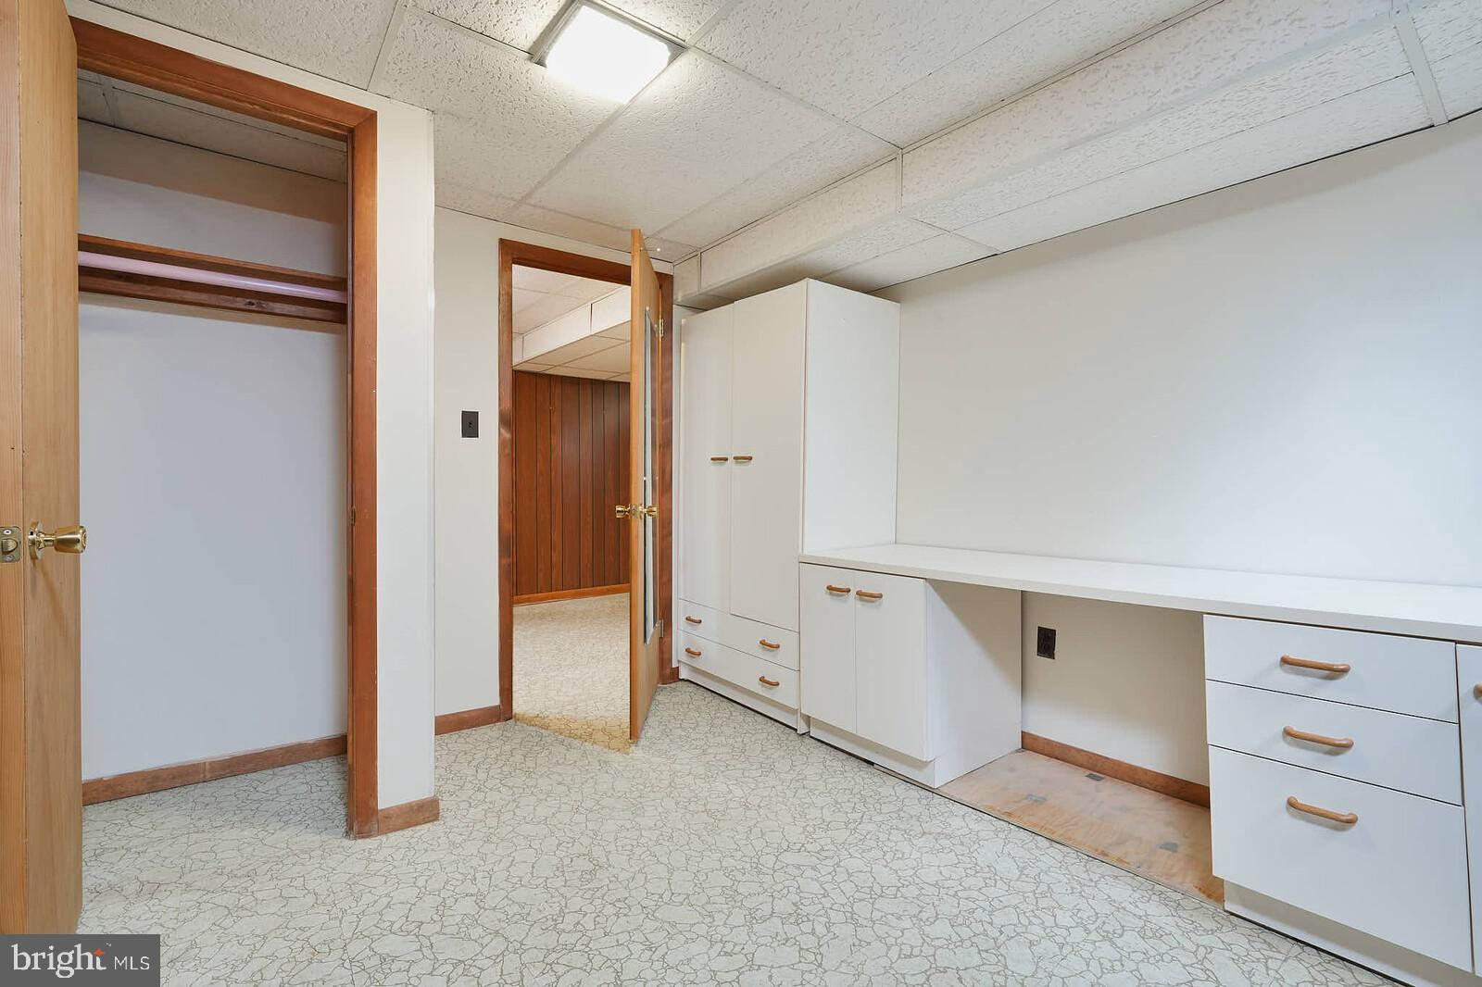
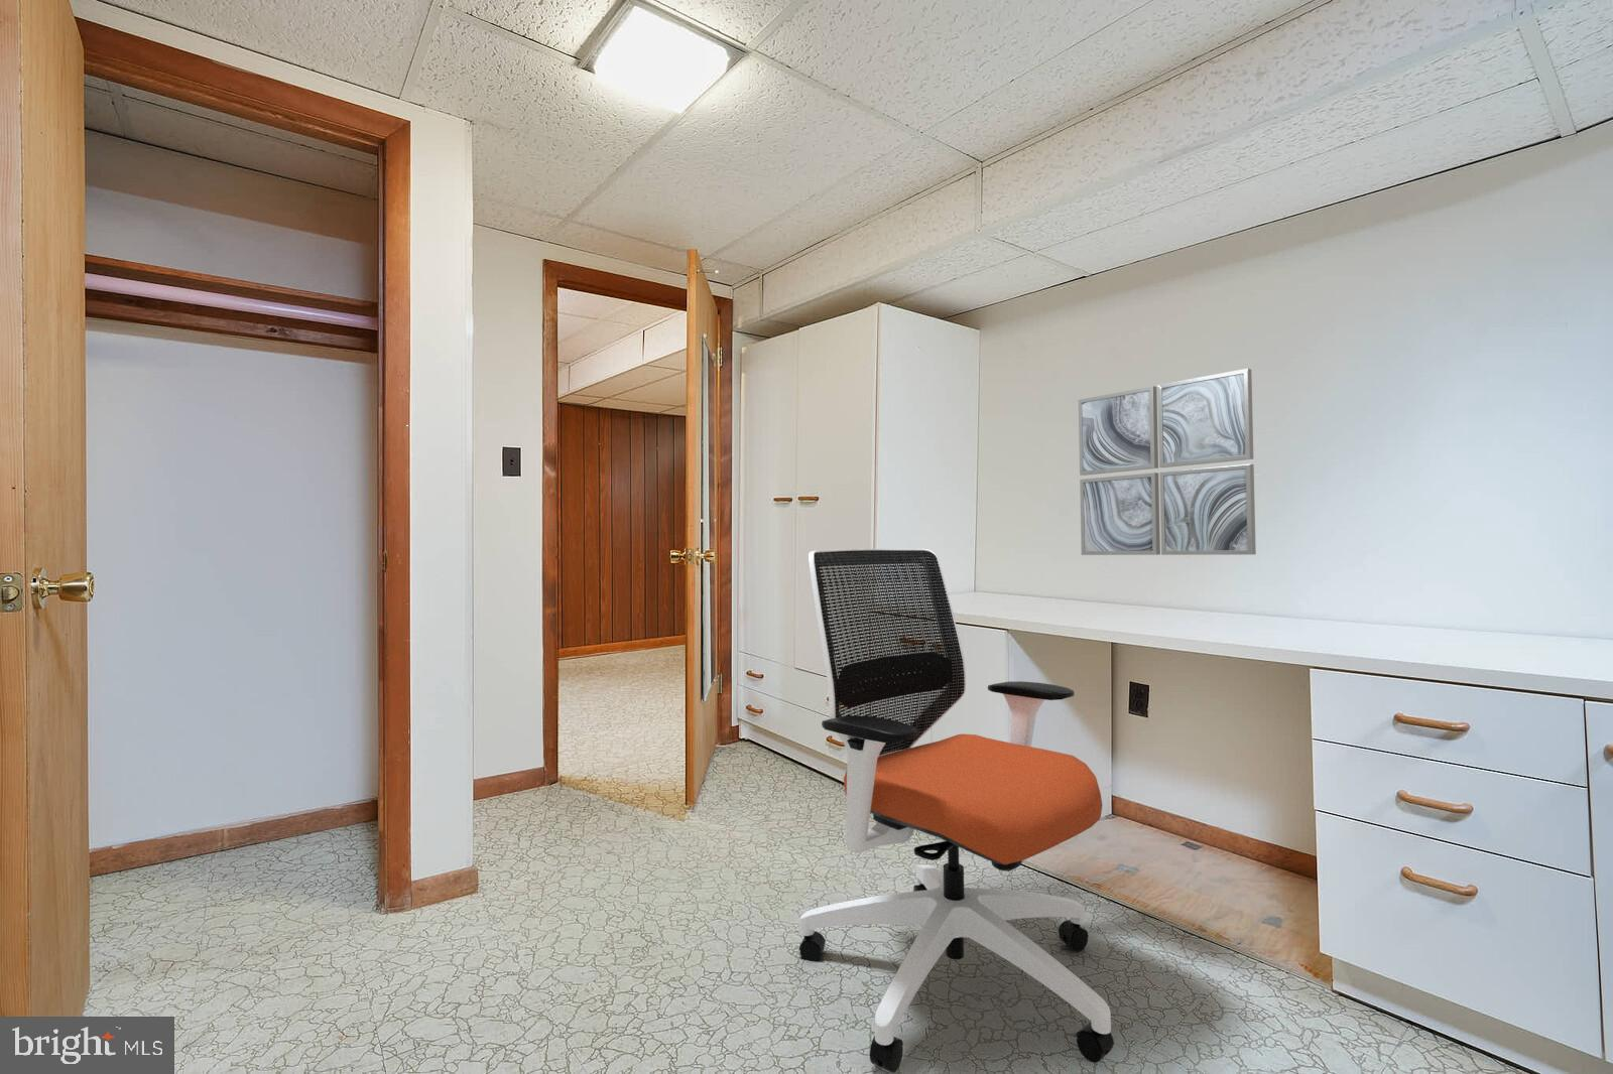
+ office chair (961, 764)
+ wall art (1157, 467)
